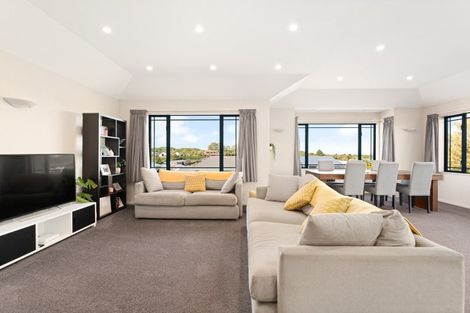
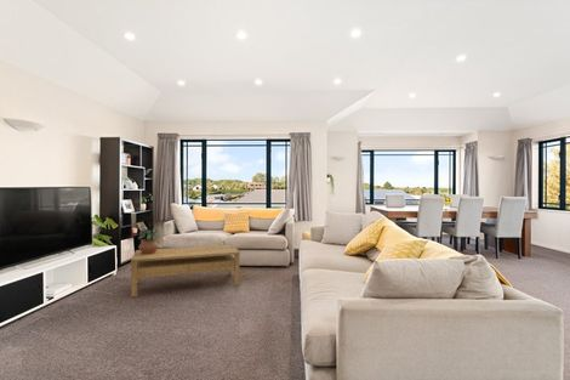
+ coffee table (187, 267)
+ potted plant (148, 240)
